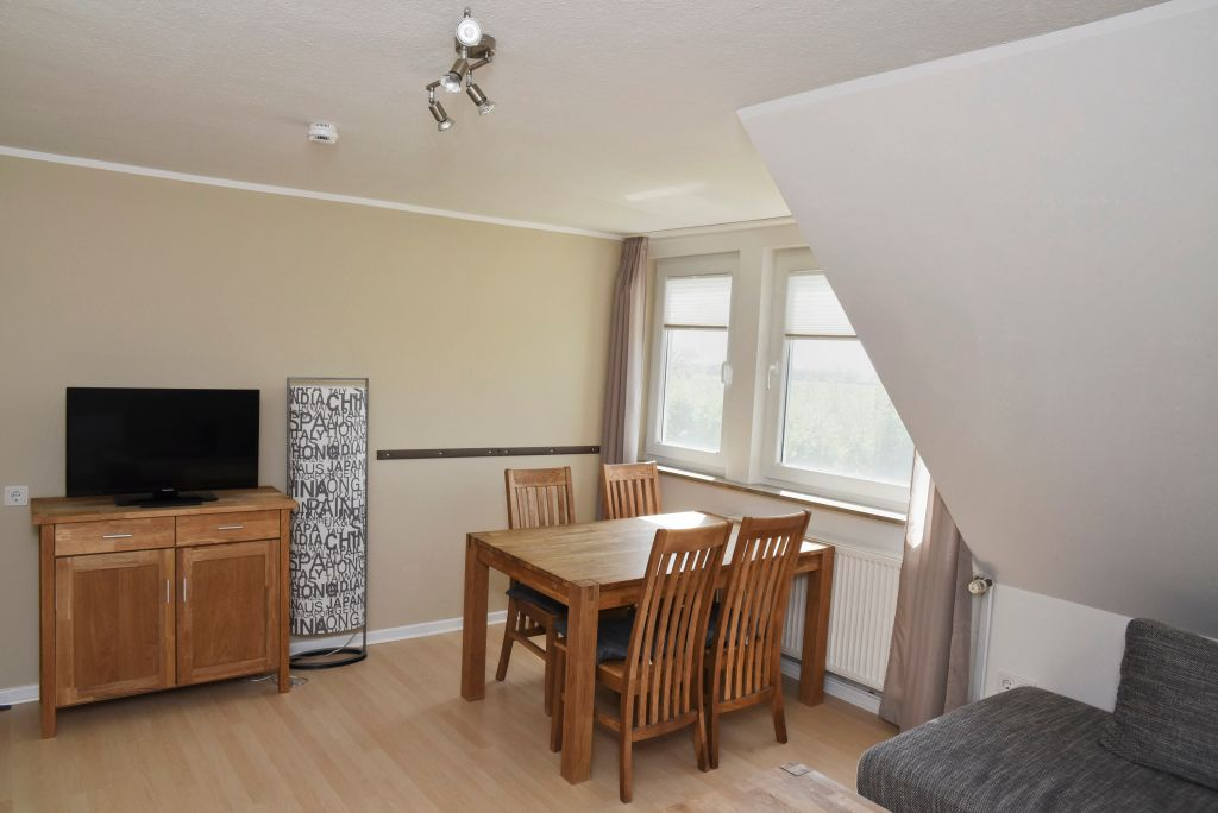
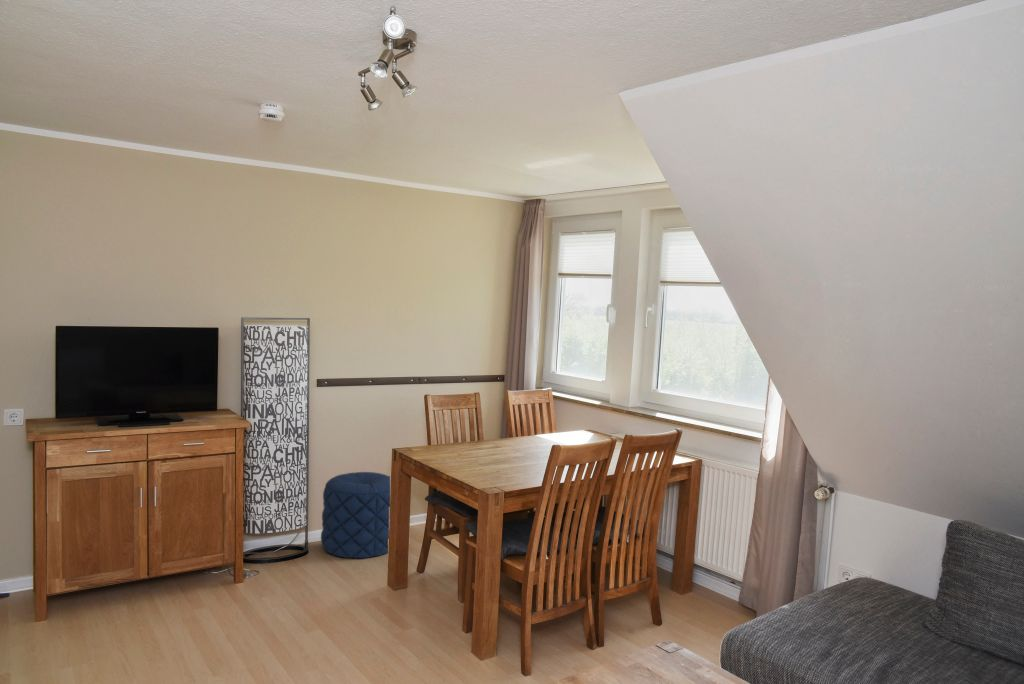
+ pouf (360, 511)
